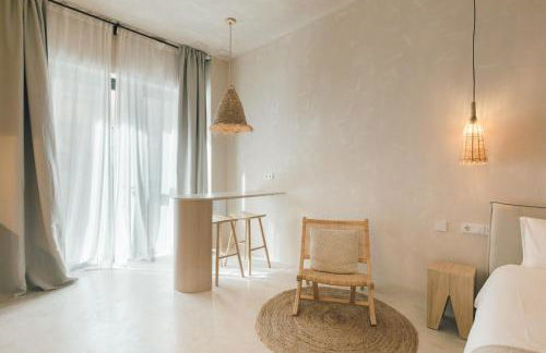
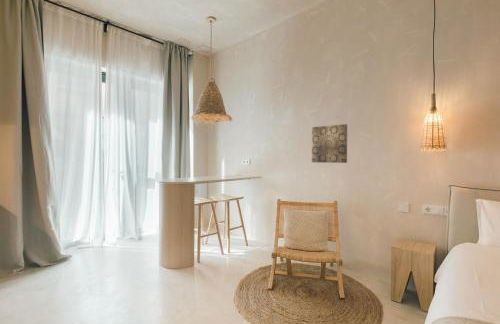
+ wall art (328, 144)
